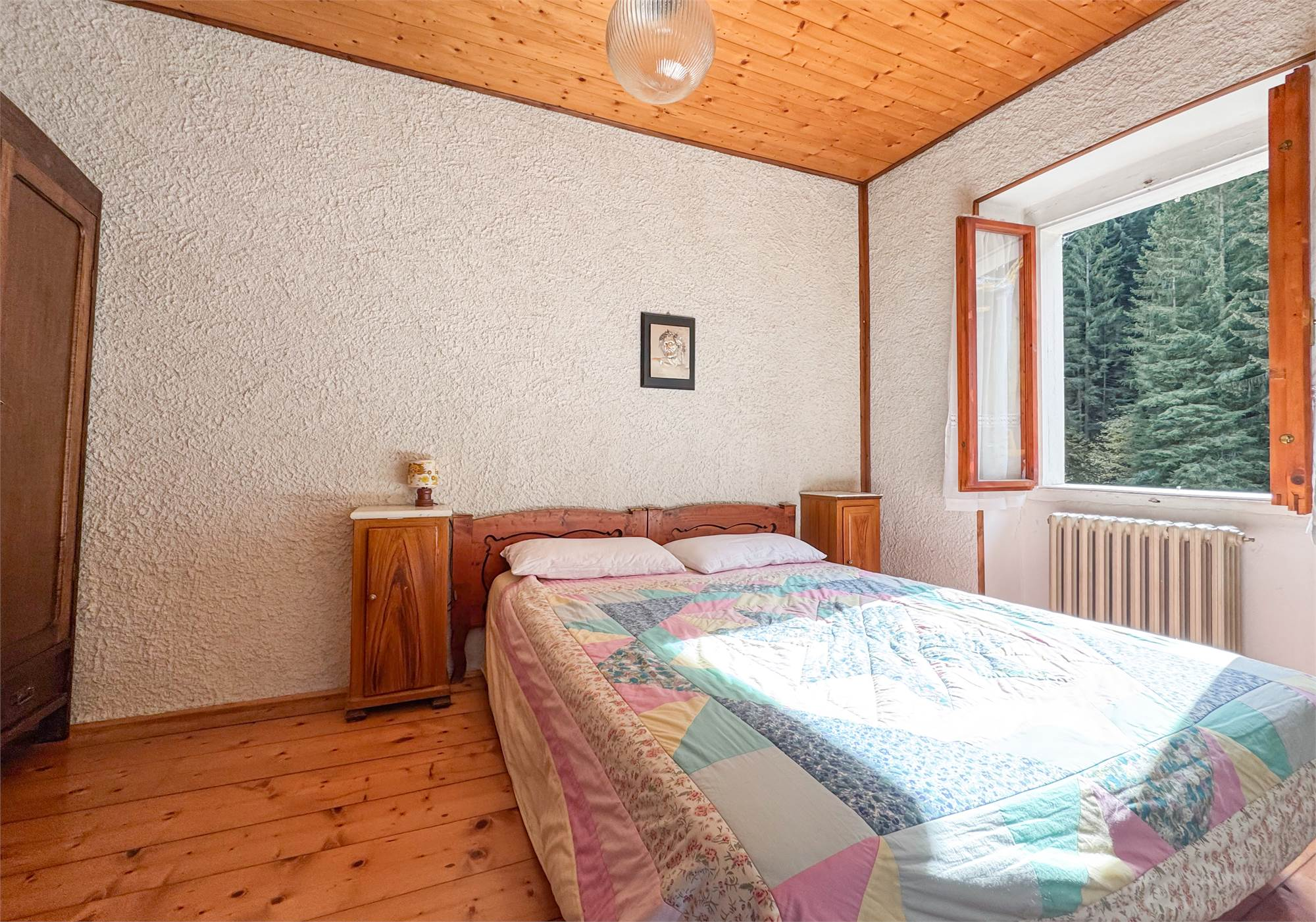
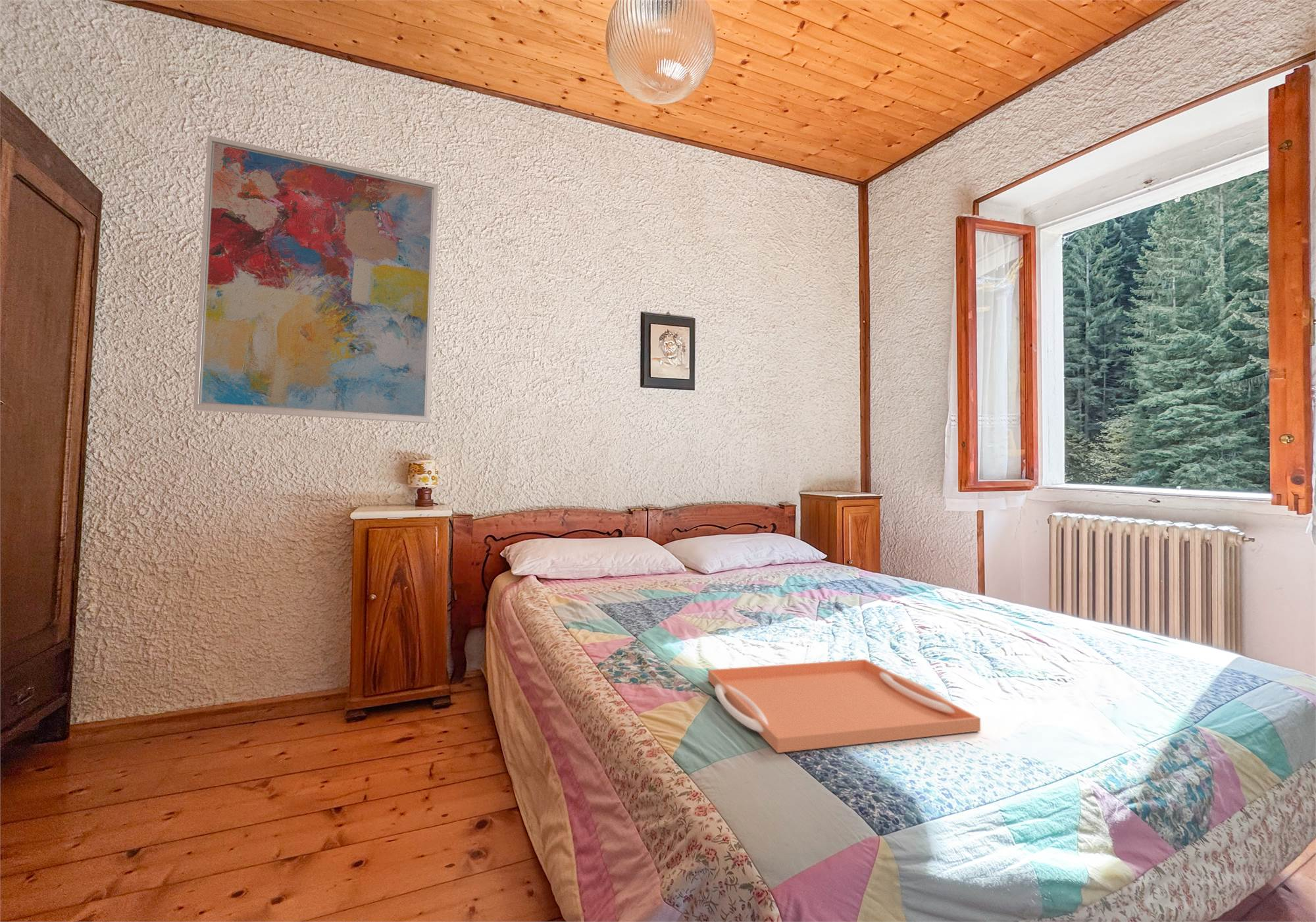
+ wall art (326, 288)
+ serving tray (829, 697)
